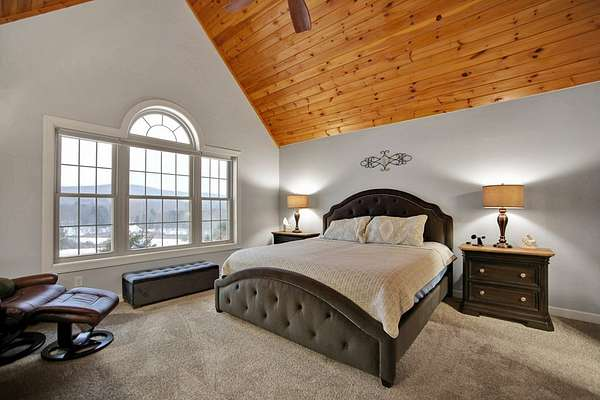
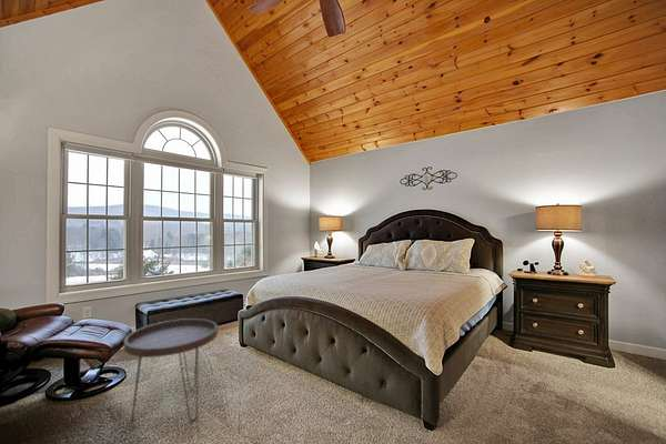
+ side table (181, 370)
